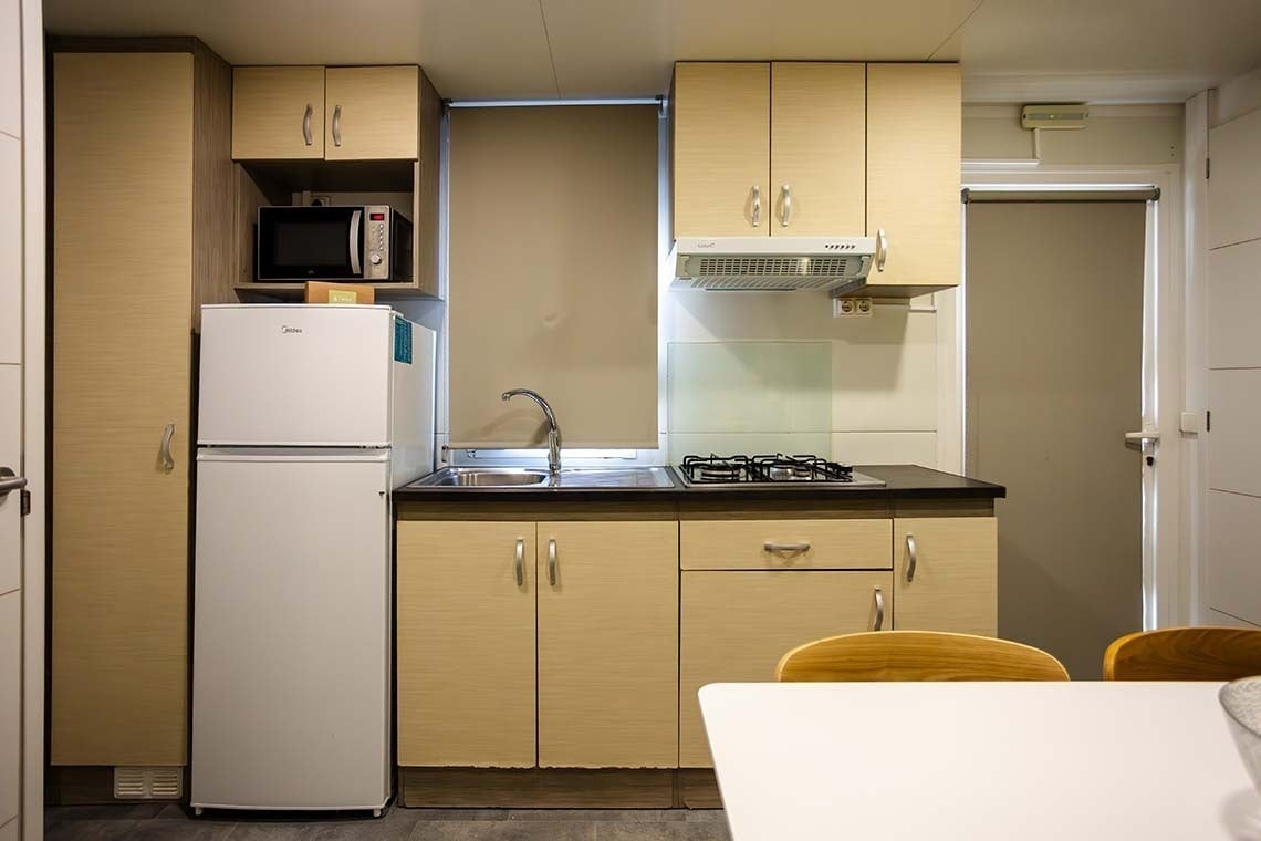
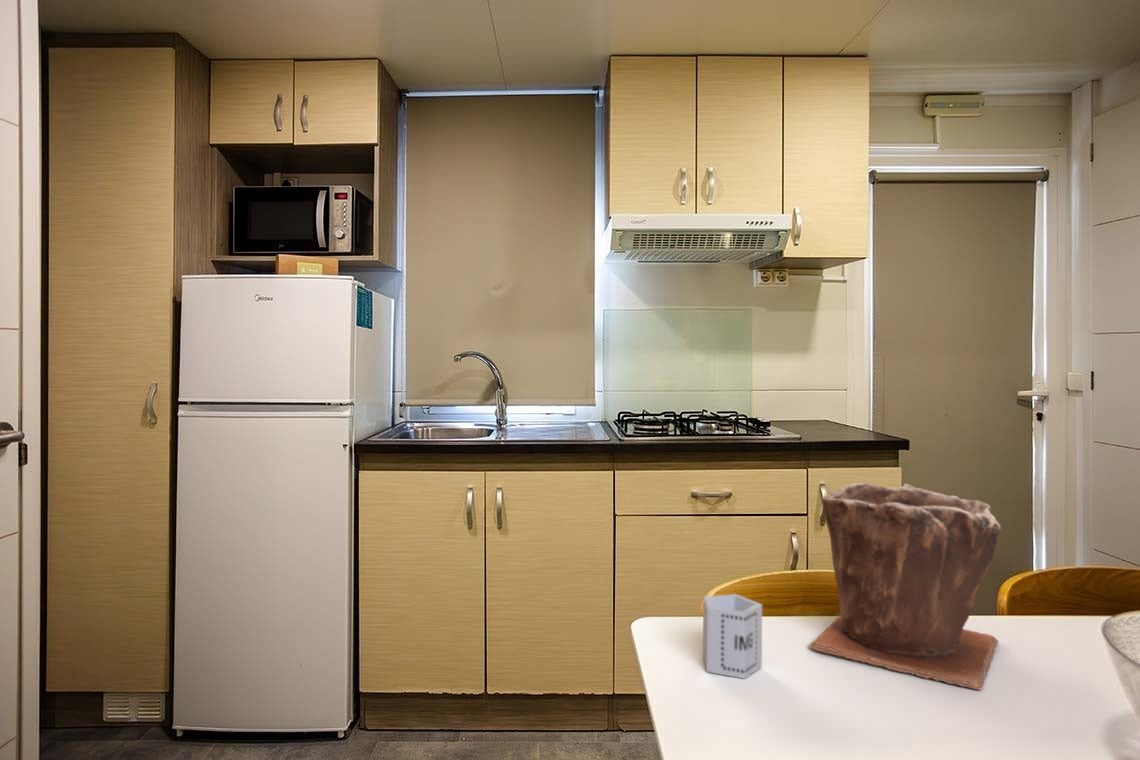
+ cup (727, 631)
+ plant pot (906, 568)
